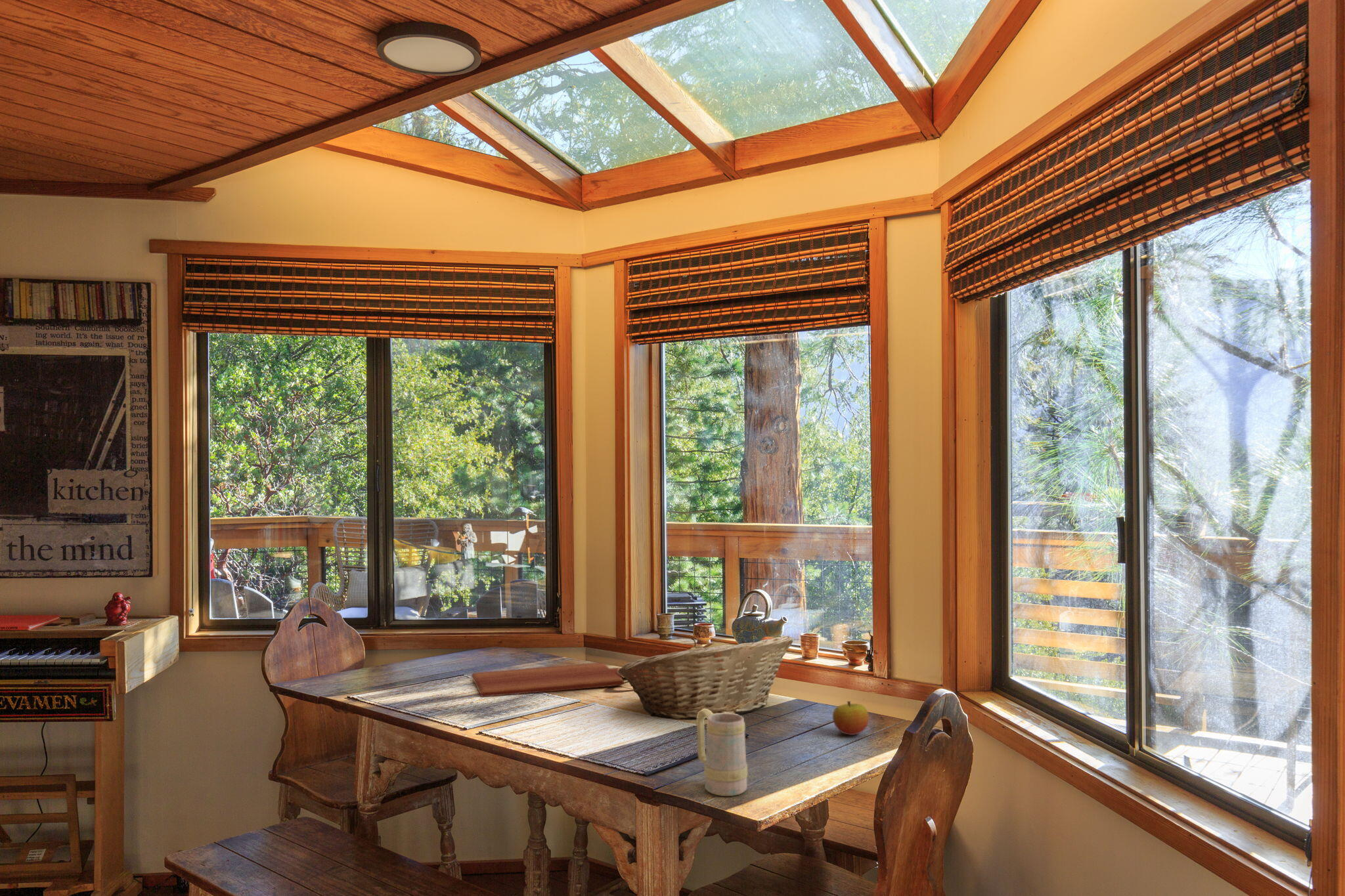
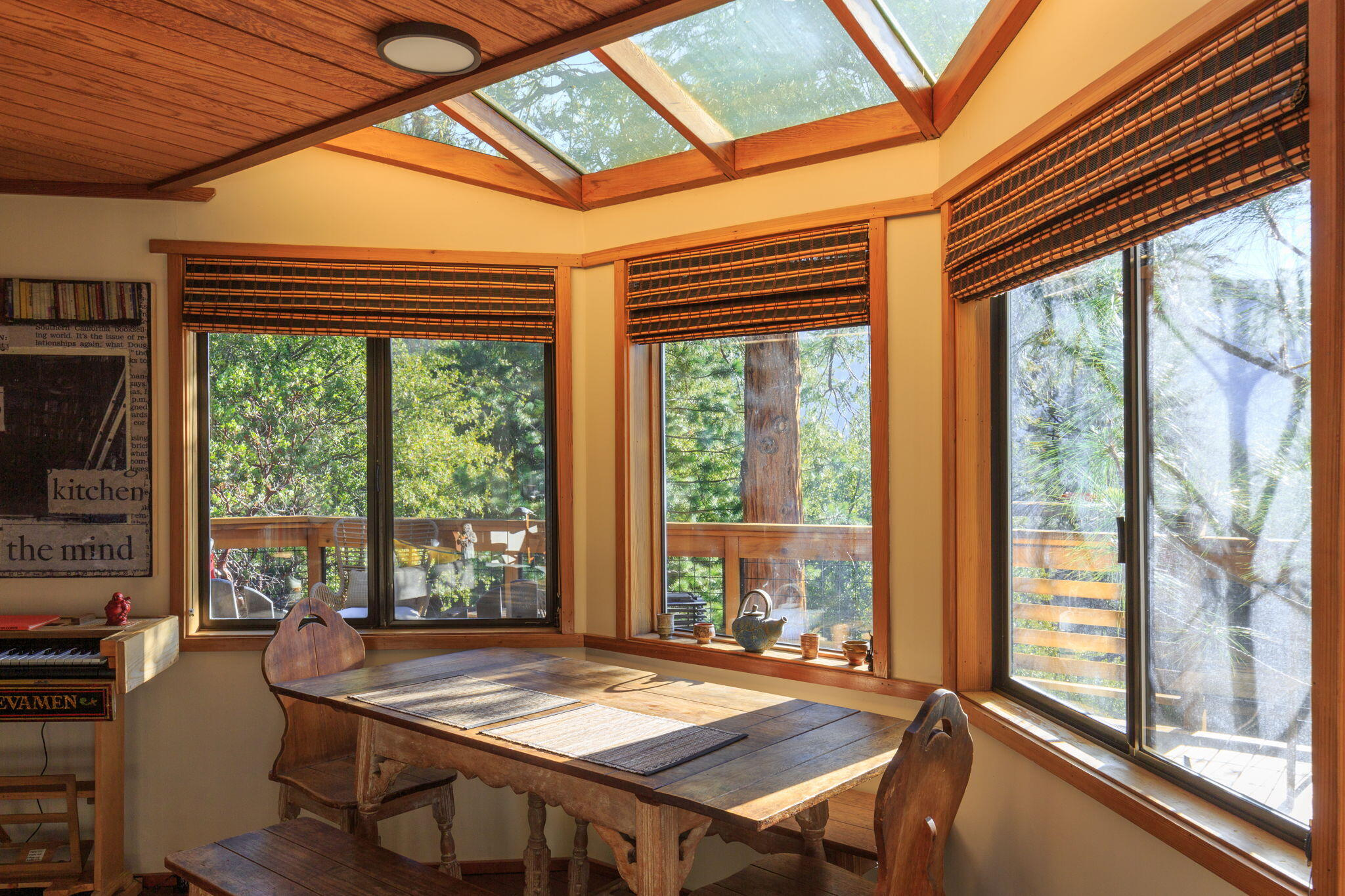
- apple (850, 717)
- cutting board (551, 678)
- mug (719, 750)
- fruit basket (707, 669)
